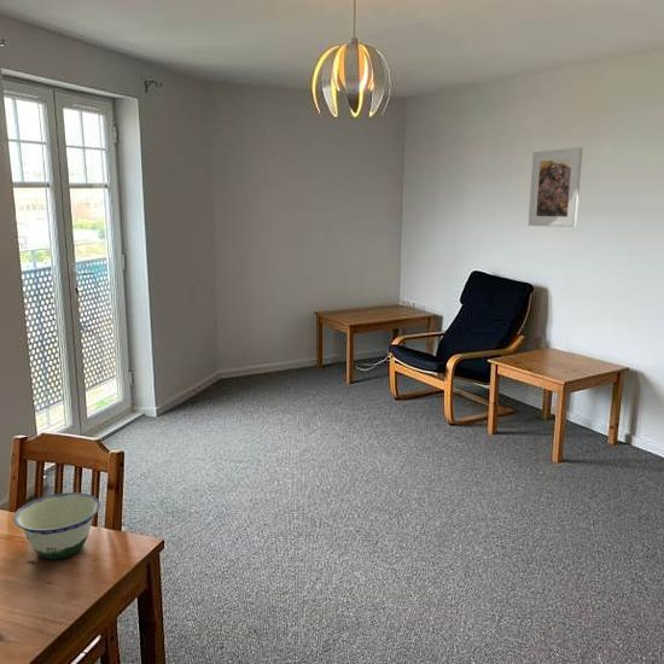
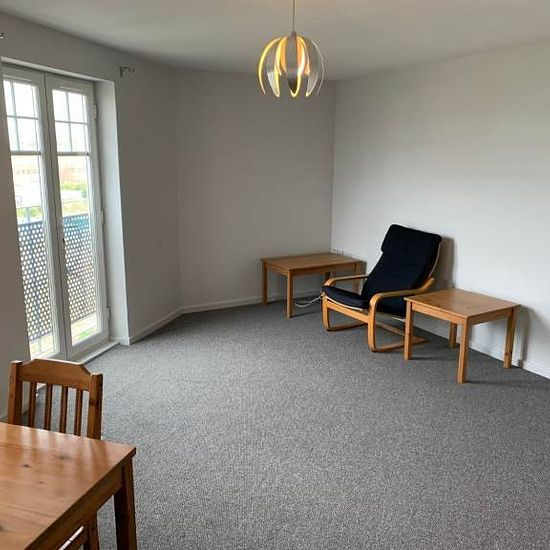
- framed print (553, 188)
- bowl (59, 529)
